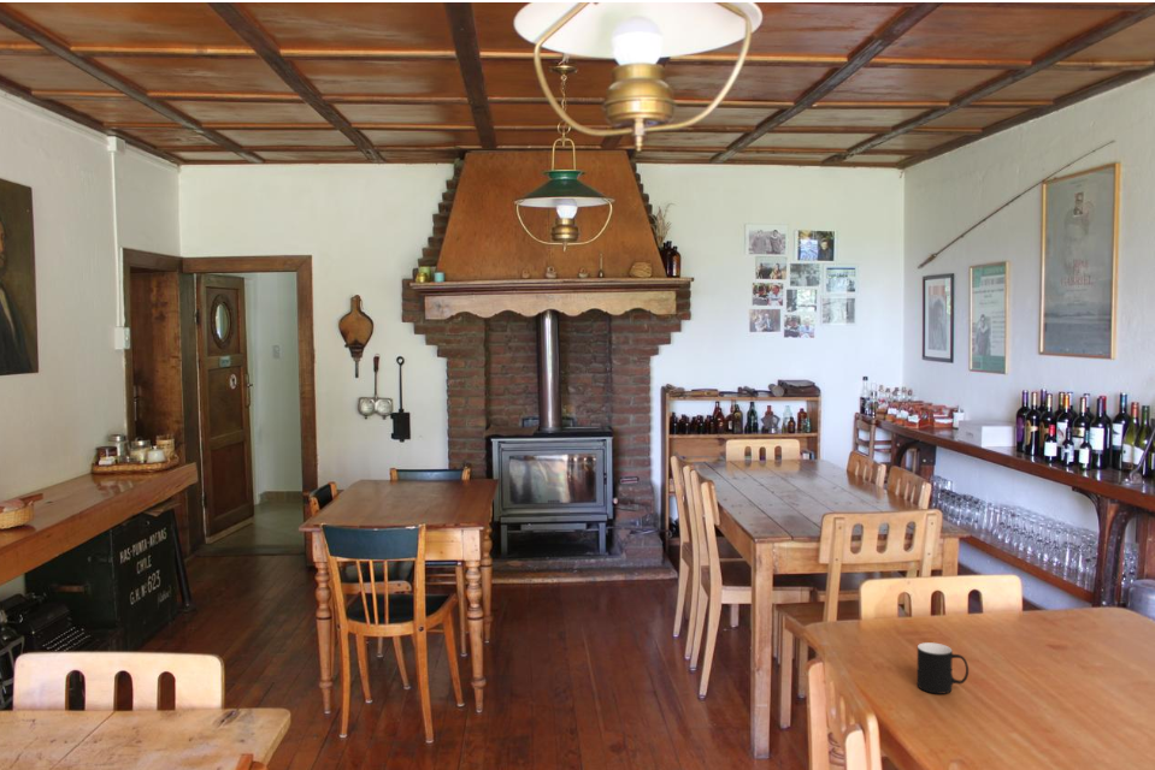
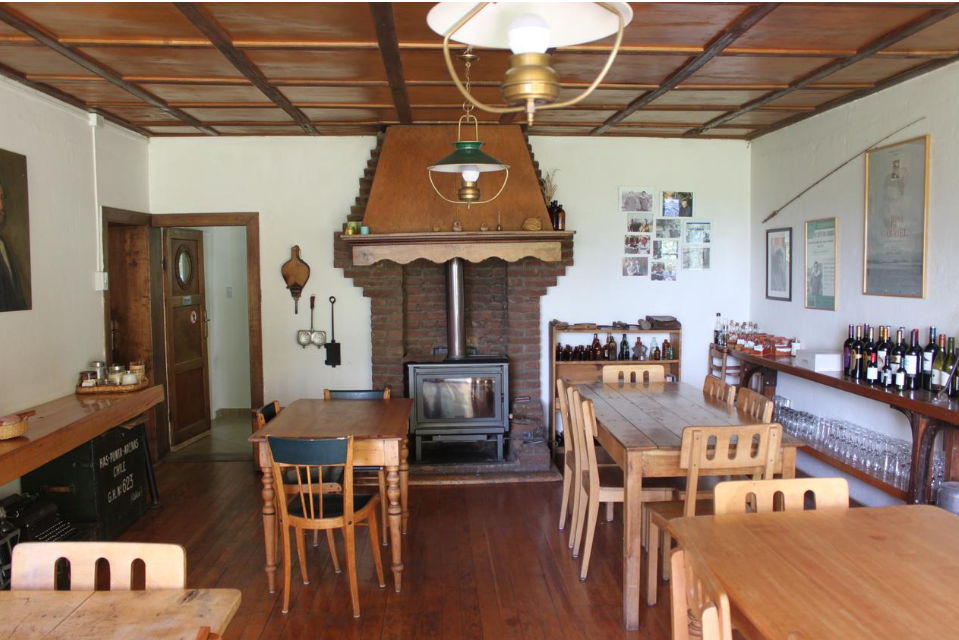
- cup (942, 669)
